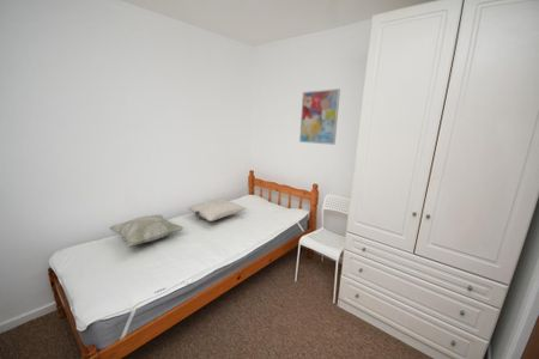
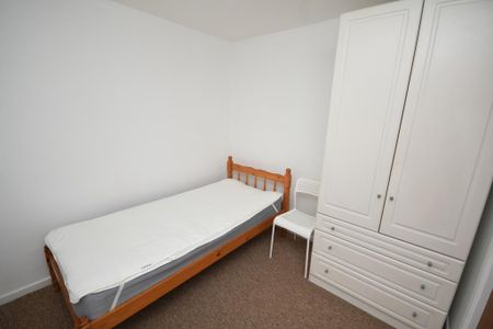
- decorative pillow (146, 227)
- pillow (216, 209)
- wall art (317, 117)
